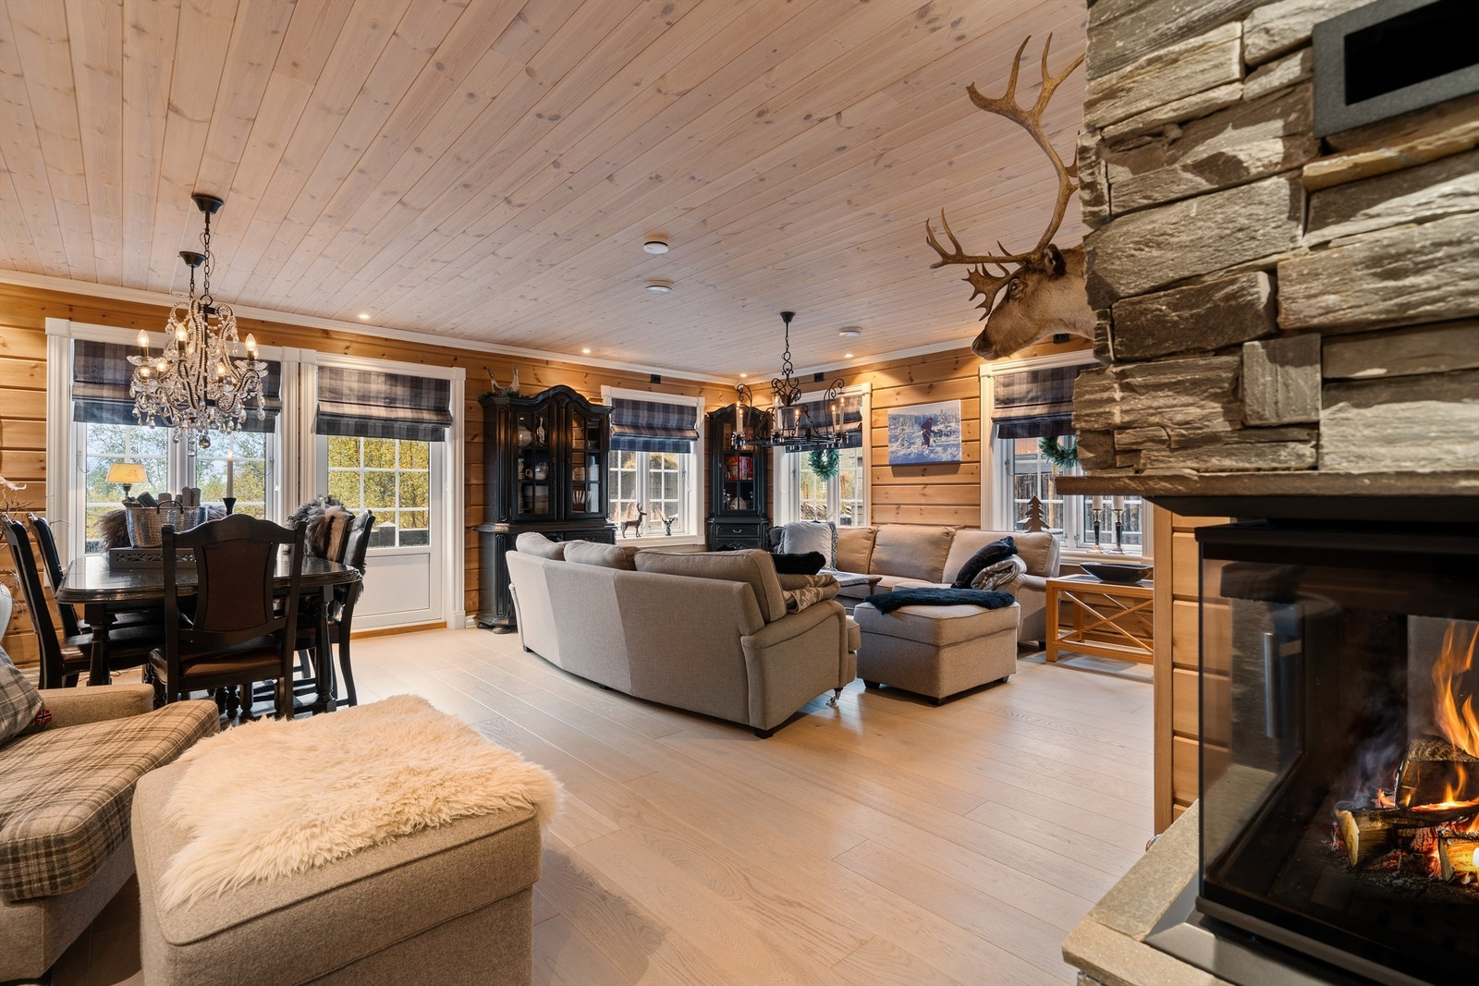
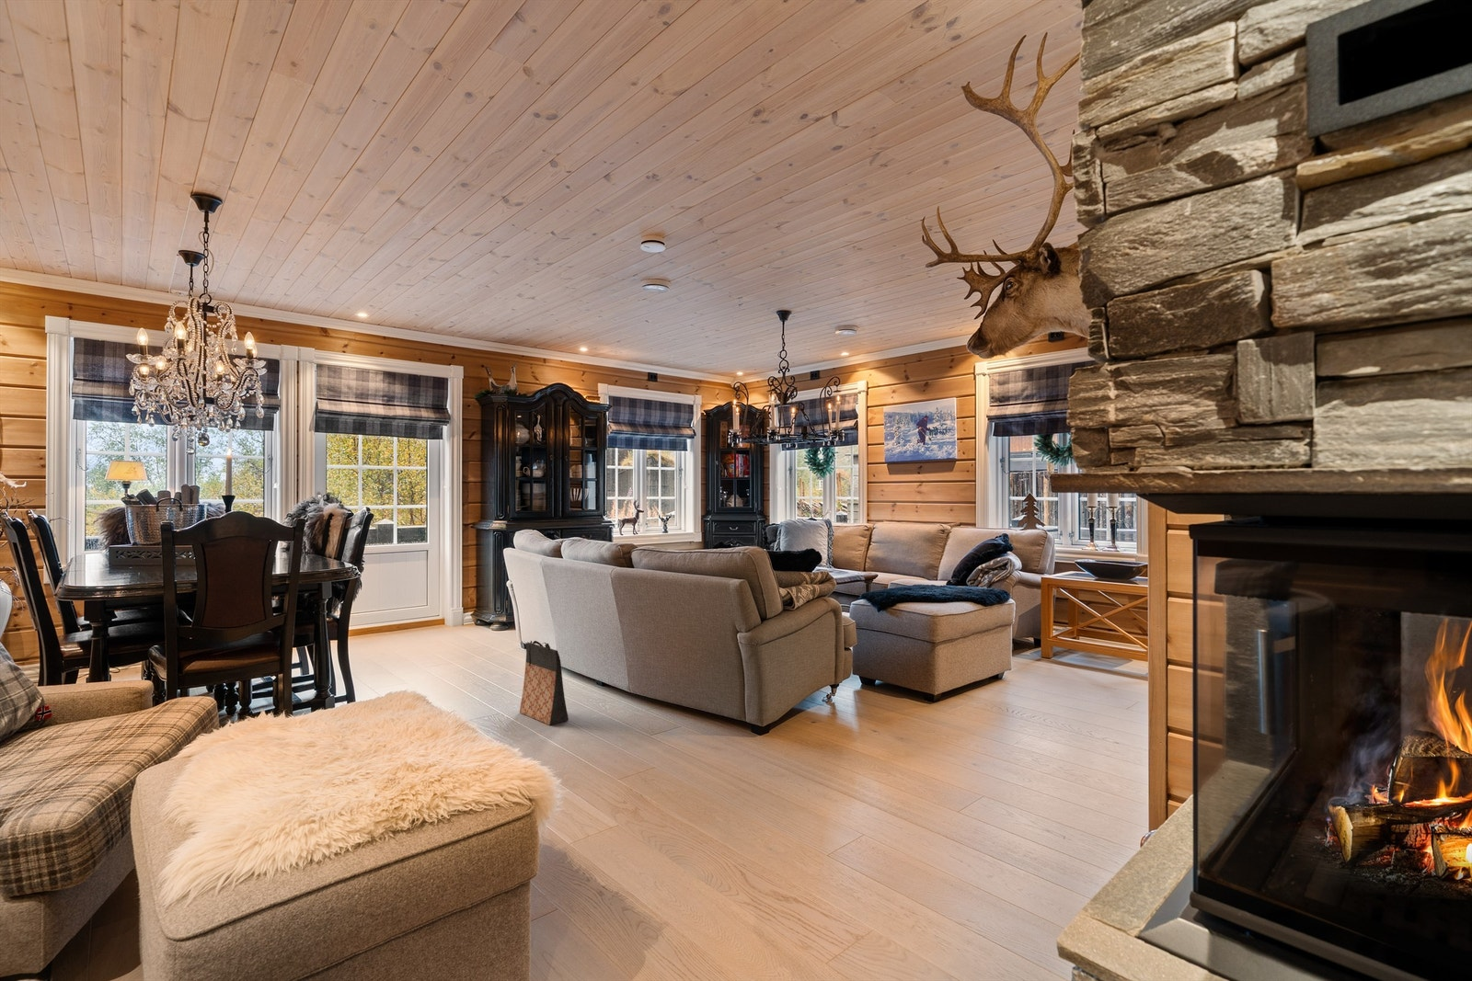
+ bag (542, 678)
